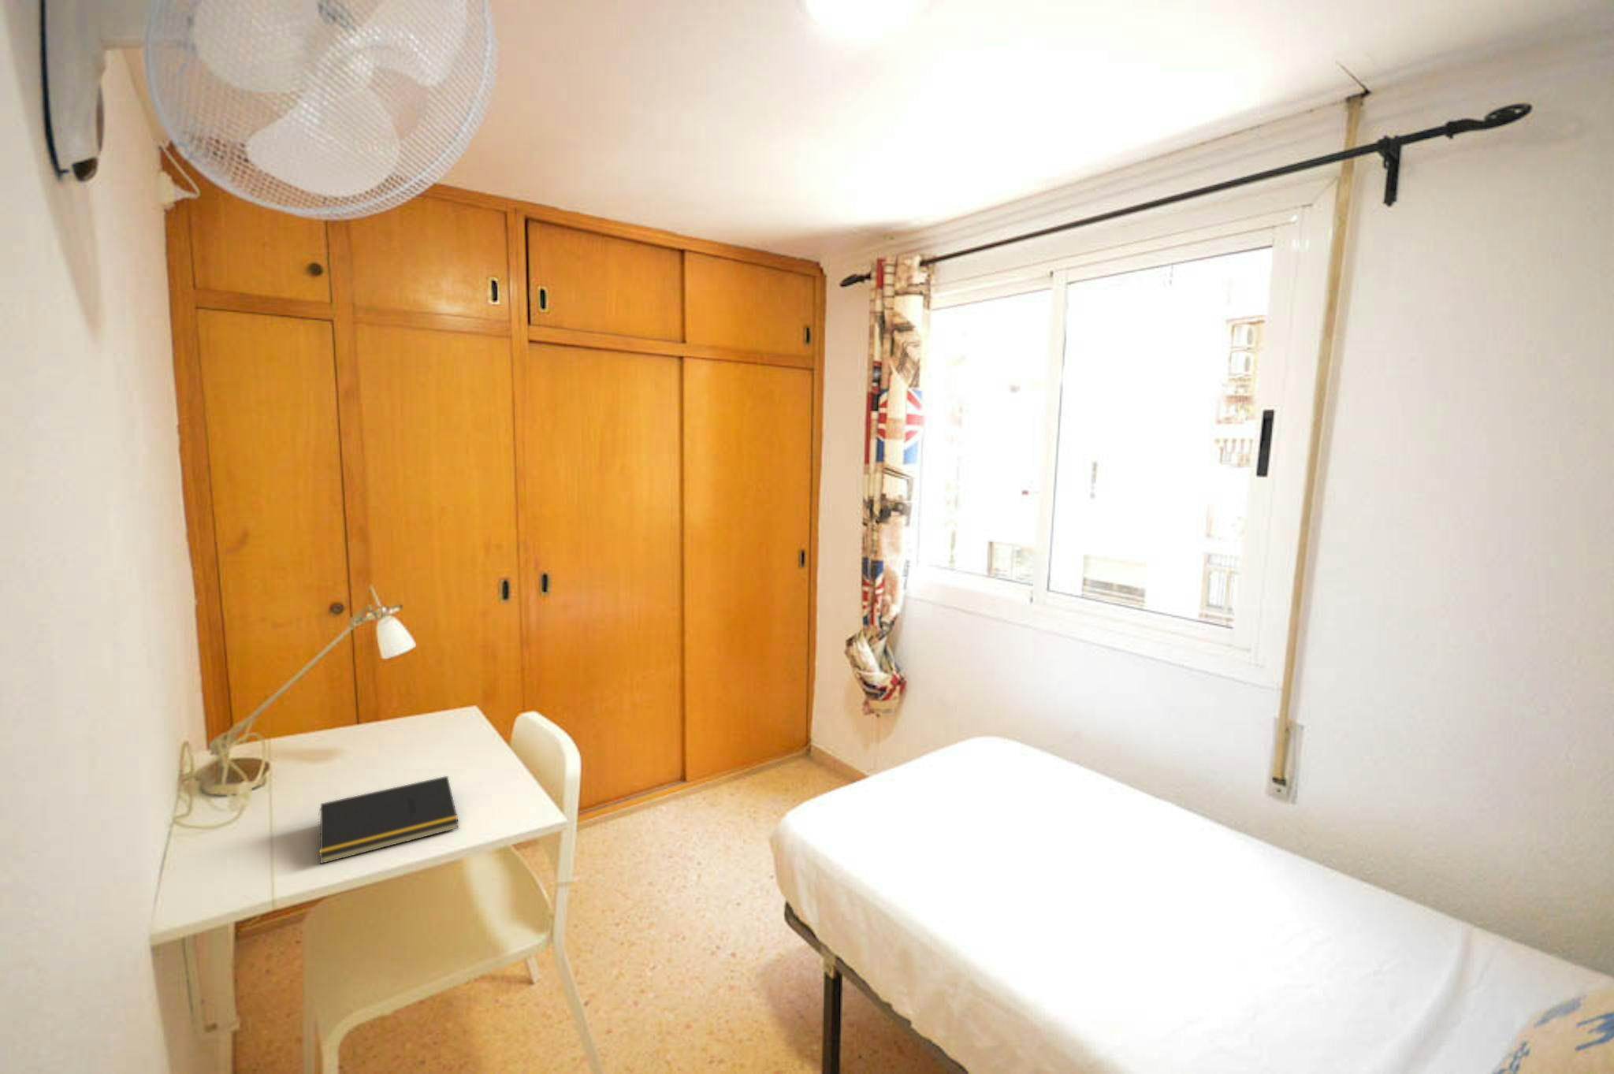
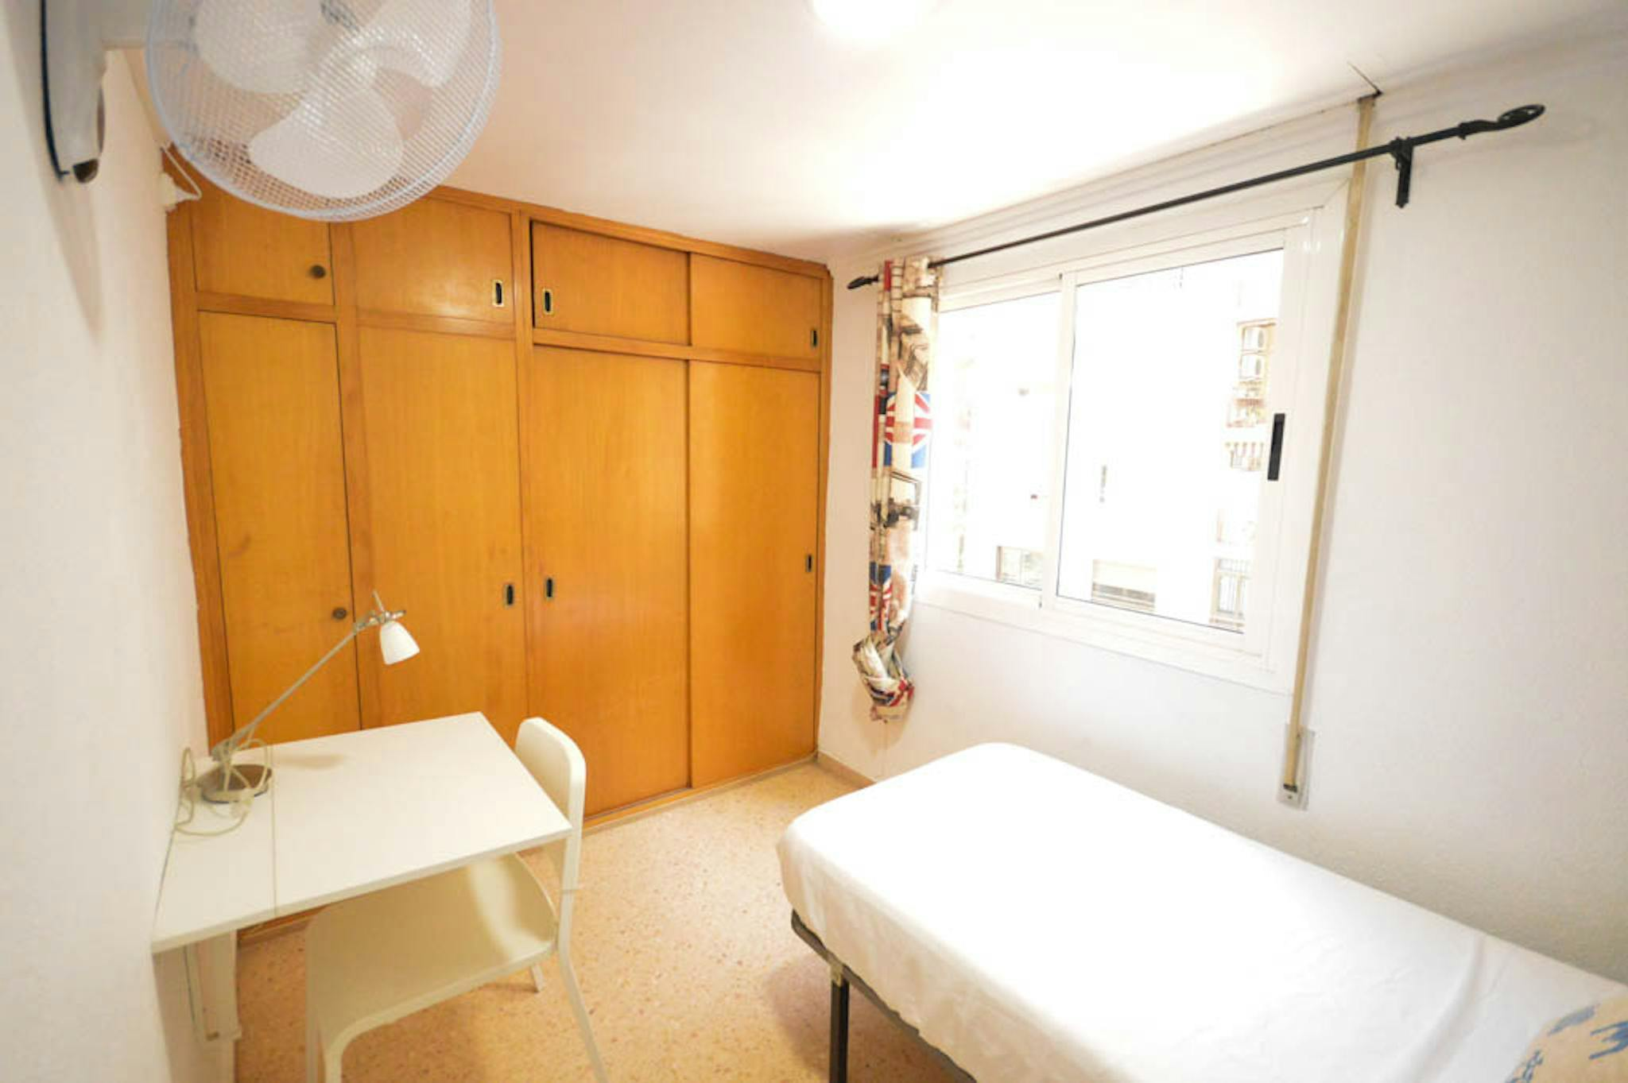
- notepad (389, 815)
